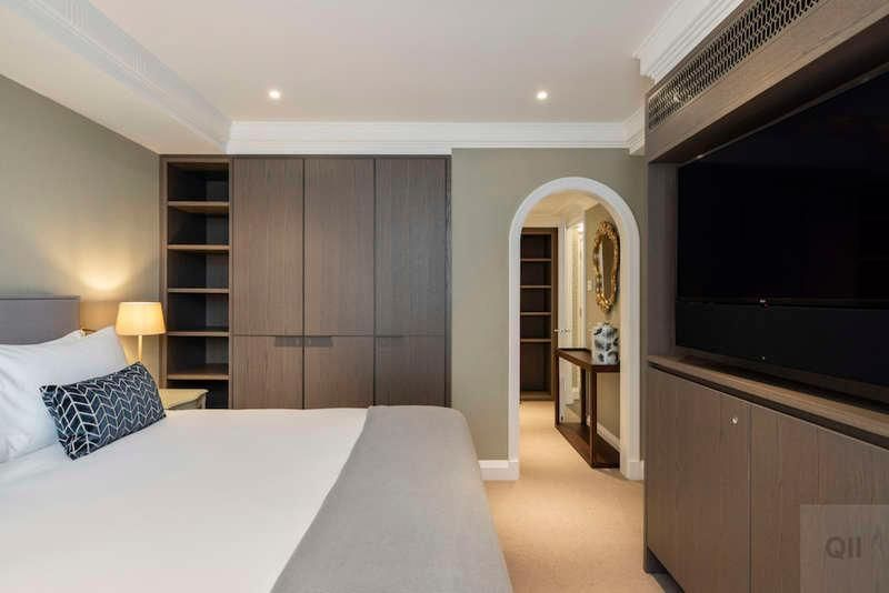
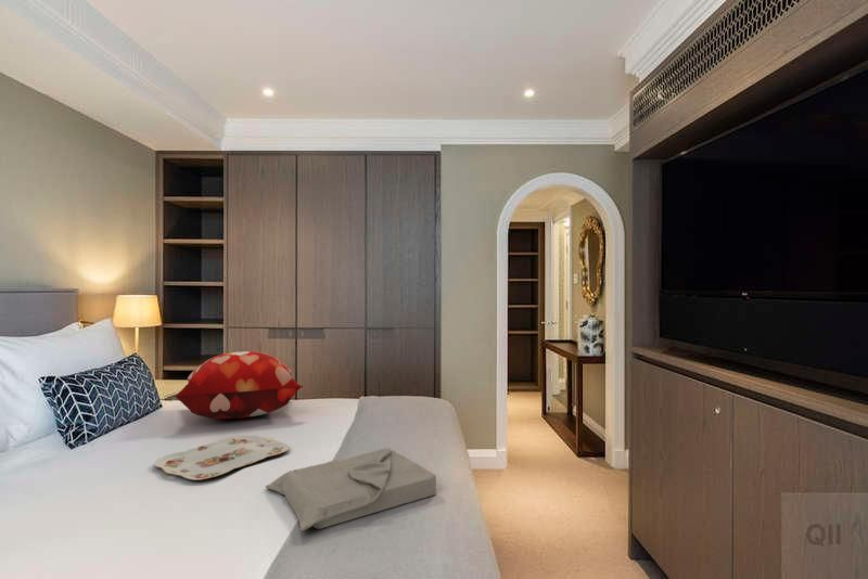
+ serving tray (225, 455)
+ decorative pillow (242, 383)
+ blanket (350, 476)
